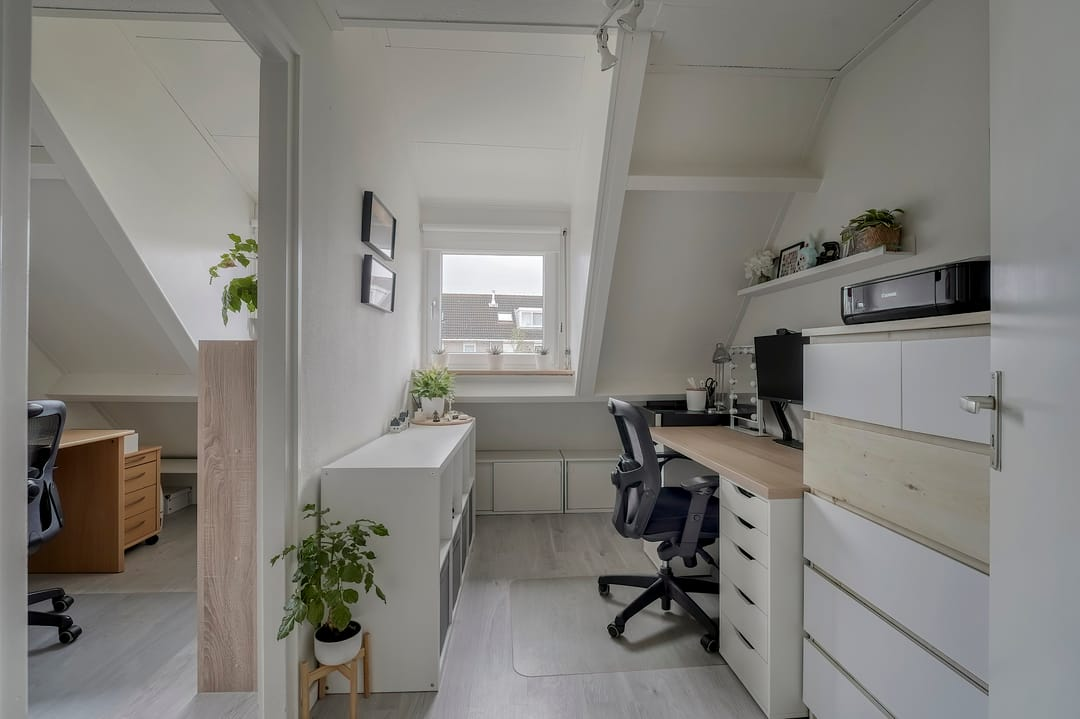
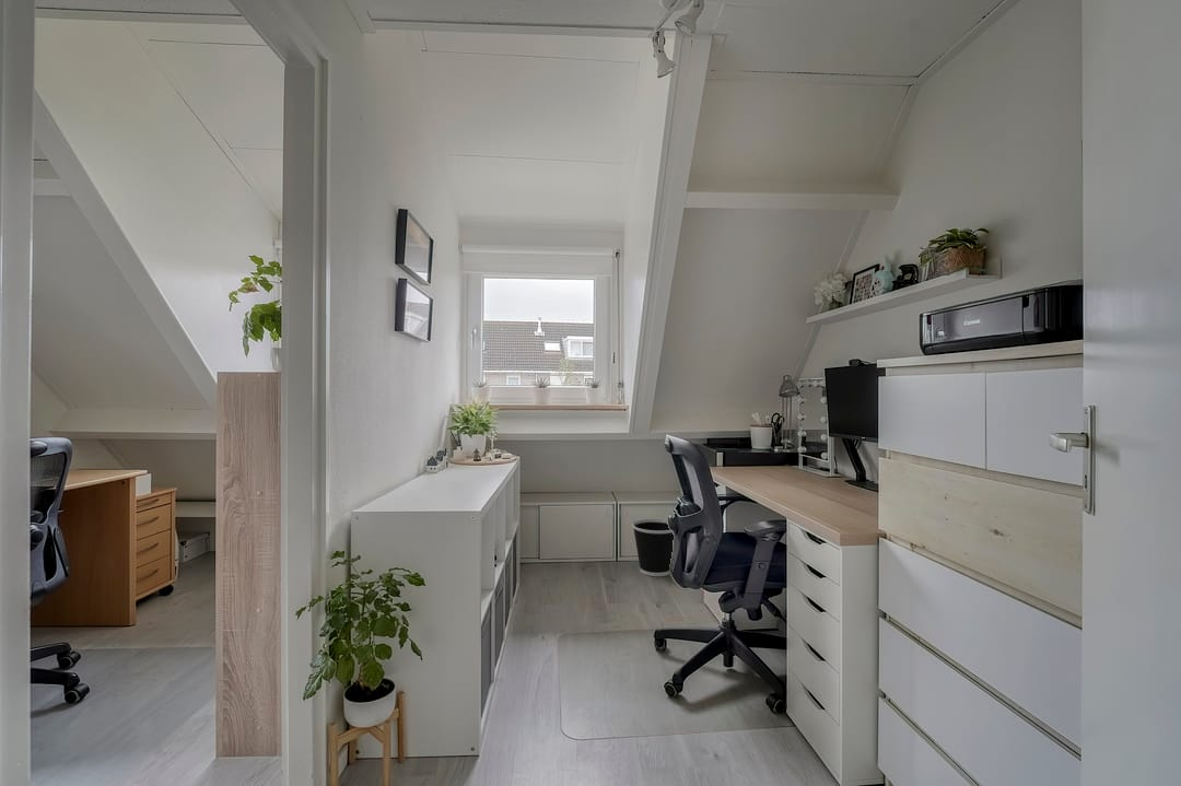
+ wastebasket (655, 548)
